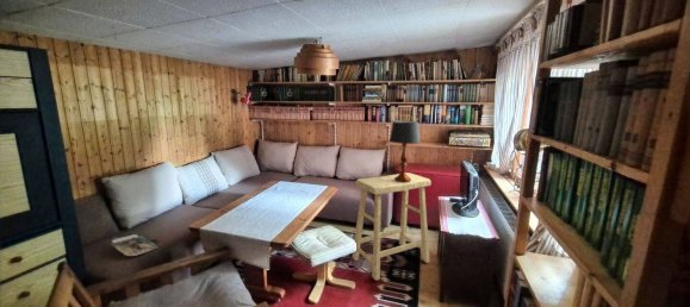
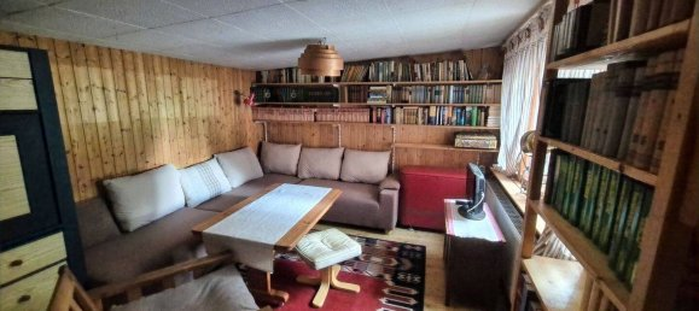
- stool (400, 220)
- table lamp (404, 151)
- magazine (133, 243)
